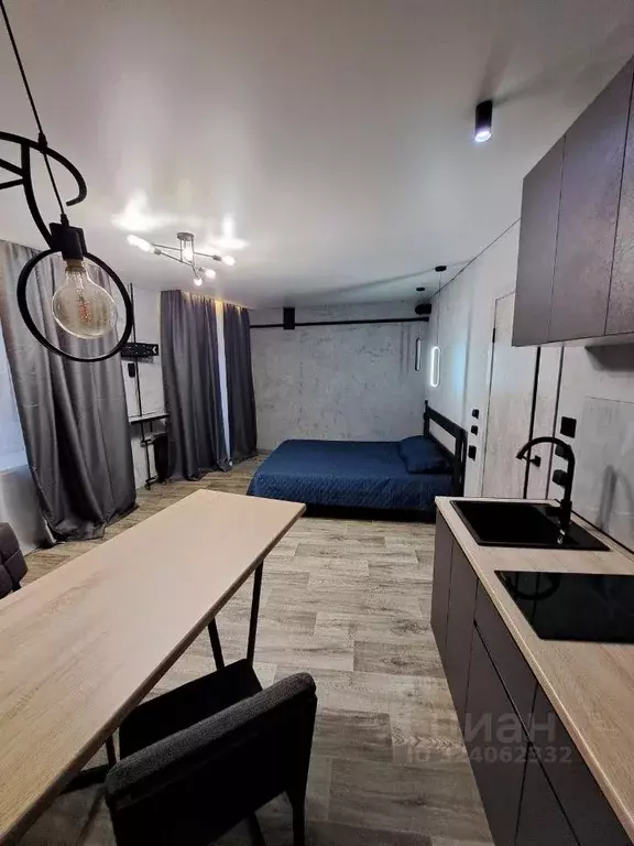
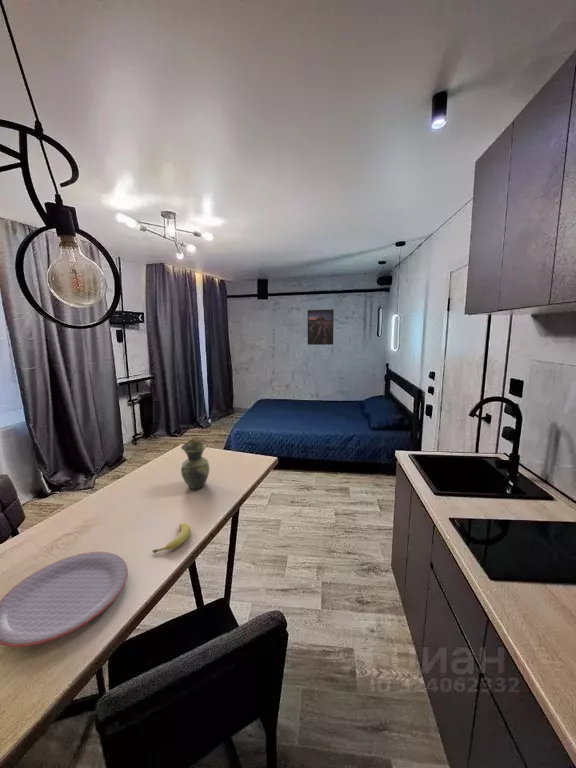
+ plate (65, 594)
+ vase (195, 465)
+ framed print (320, 327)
+ fruit (176, 537)
